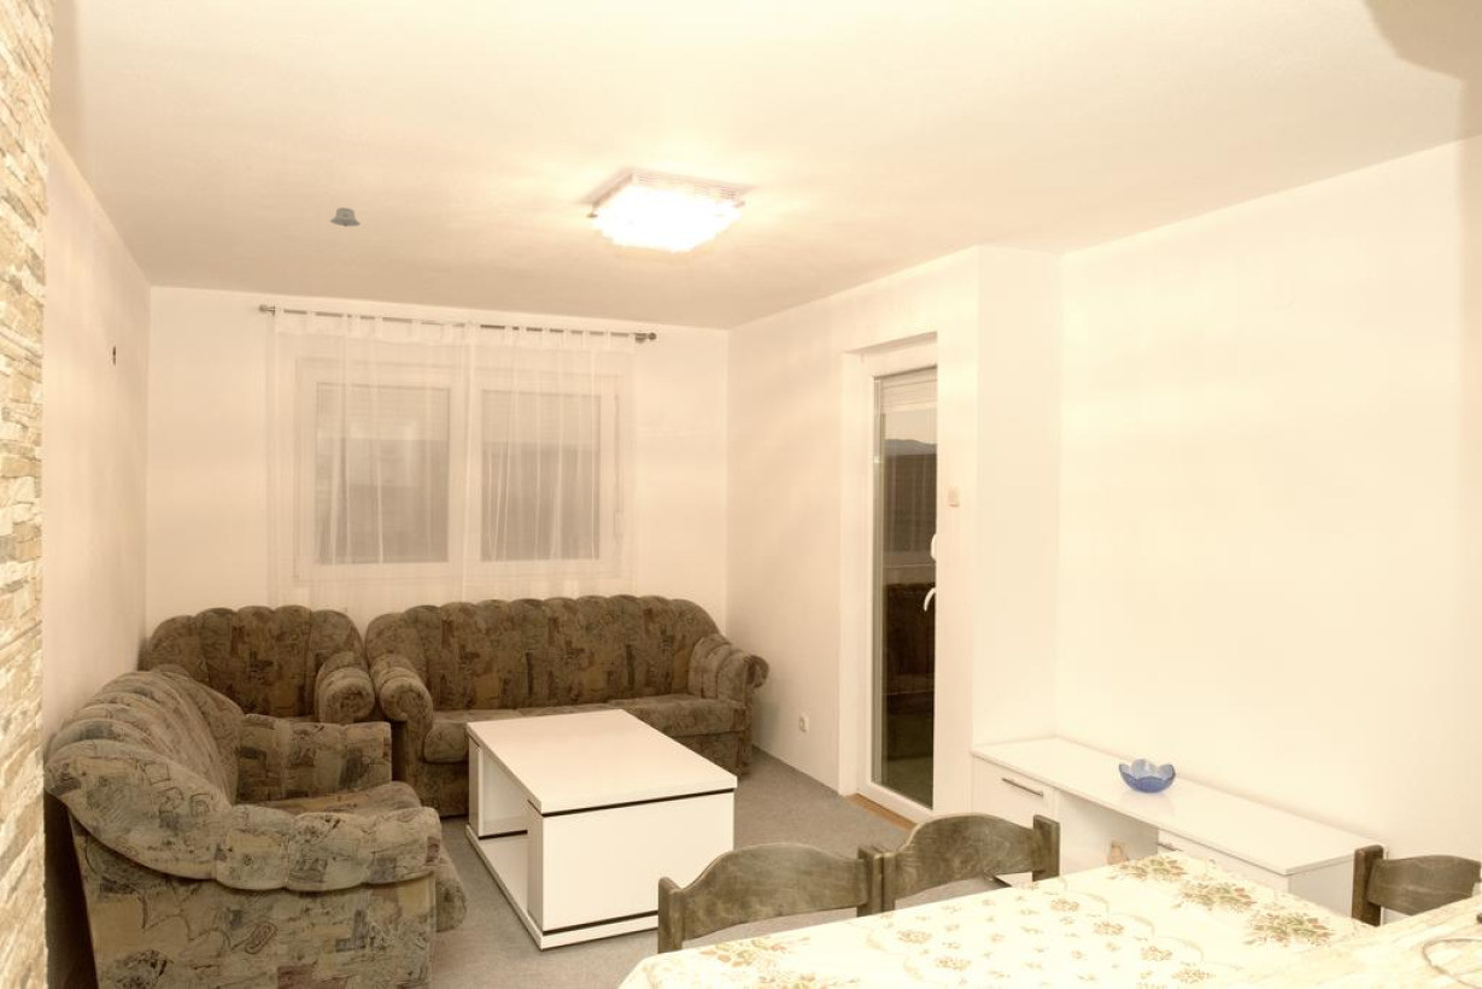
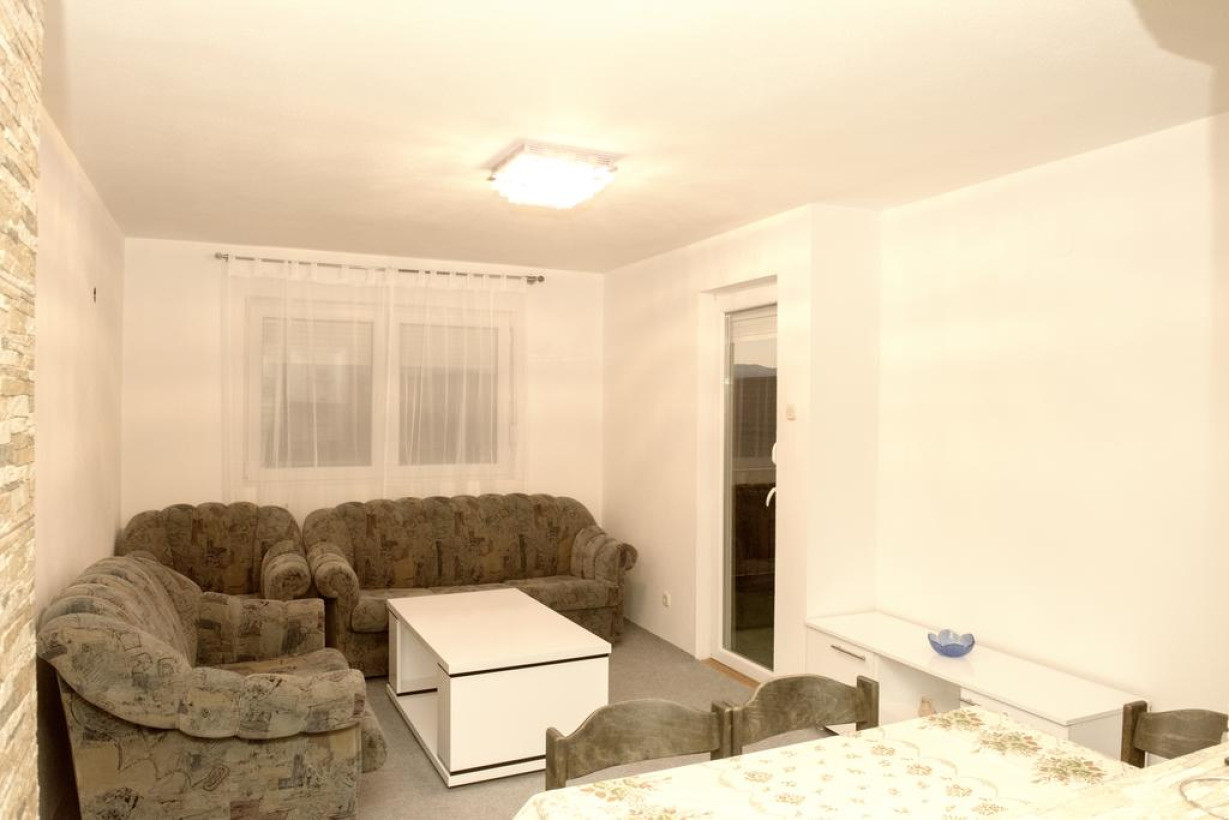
- recessed light (345, 217)
